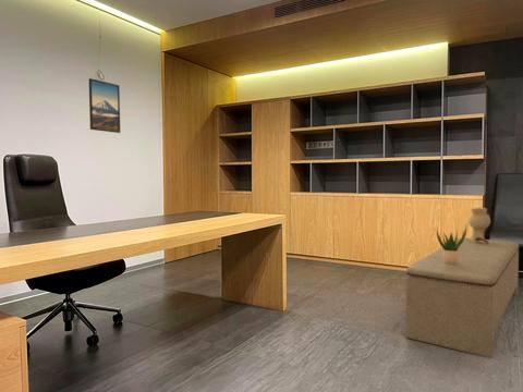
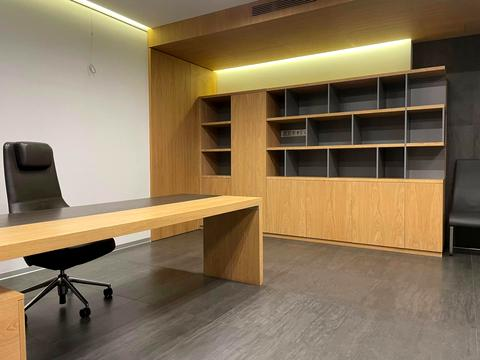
- decorative vase (478, 224)
- bench (470, 282)
- potted plant (451, 242)
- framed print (105, 106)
